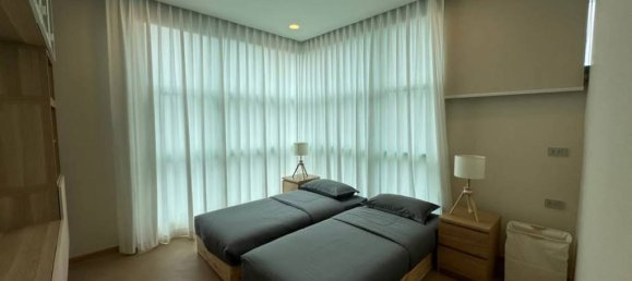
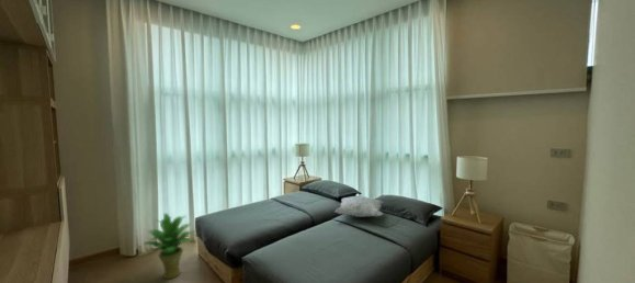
+ decorative pillow (360, 206)
+ potted plant (171, 245)
